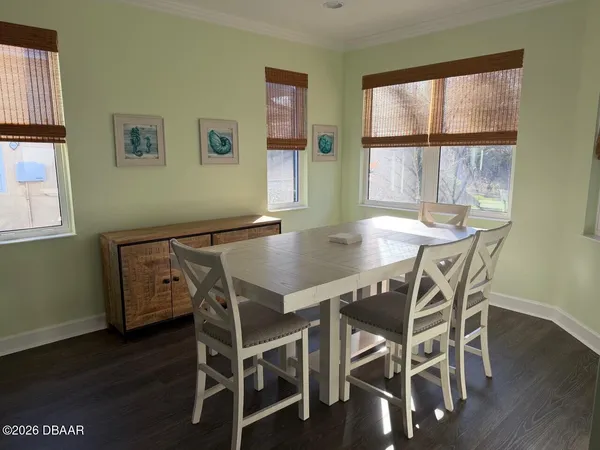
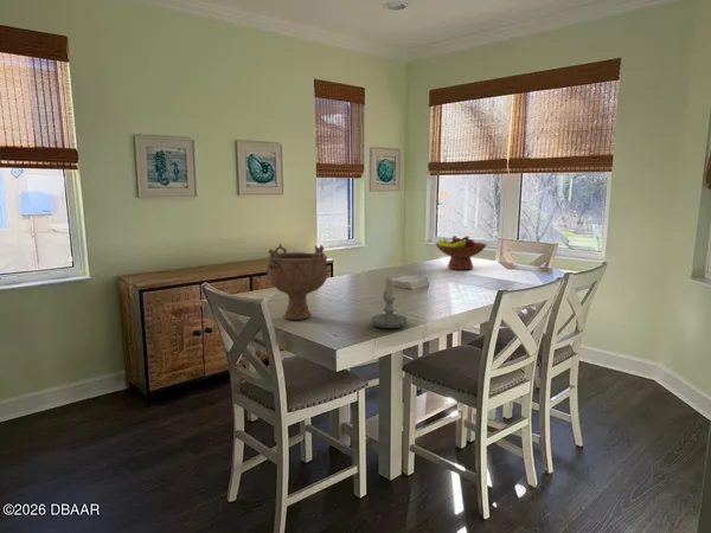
+ fruit bowl (460, 251)
+ decorative bowl (297, 281)
+ candle (389, 301)
